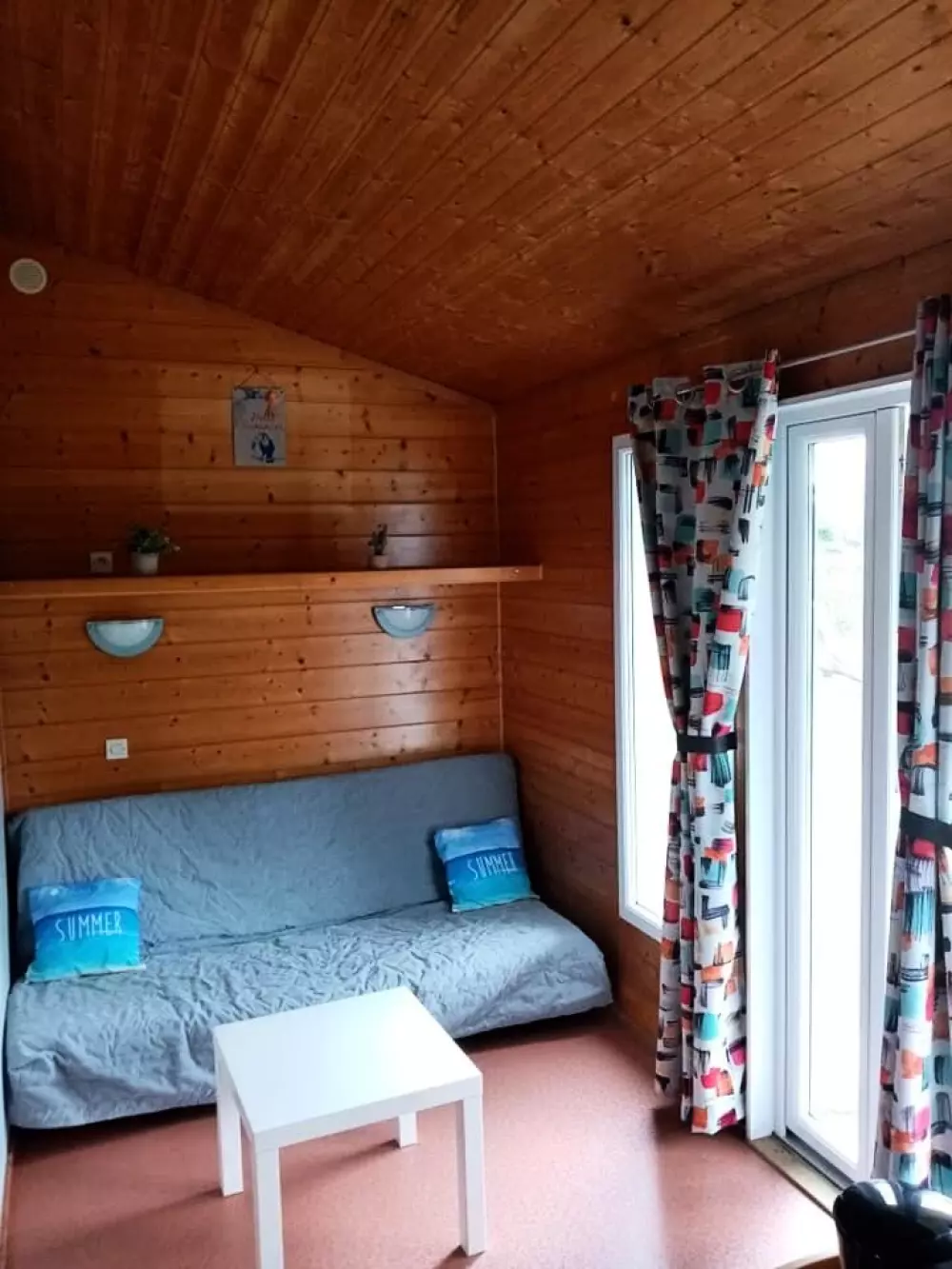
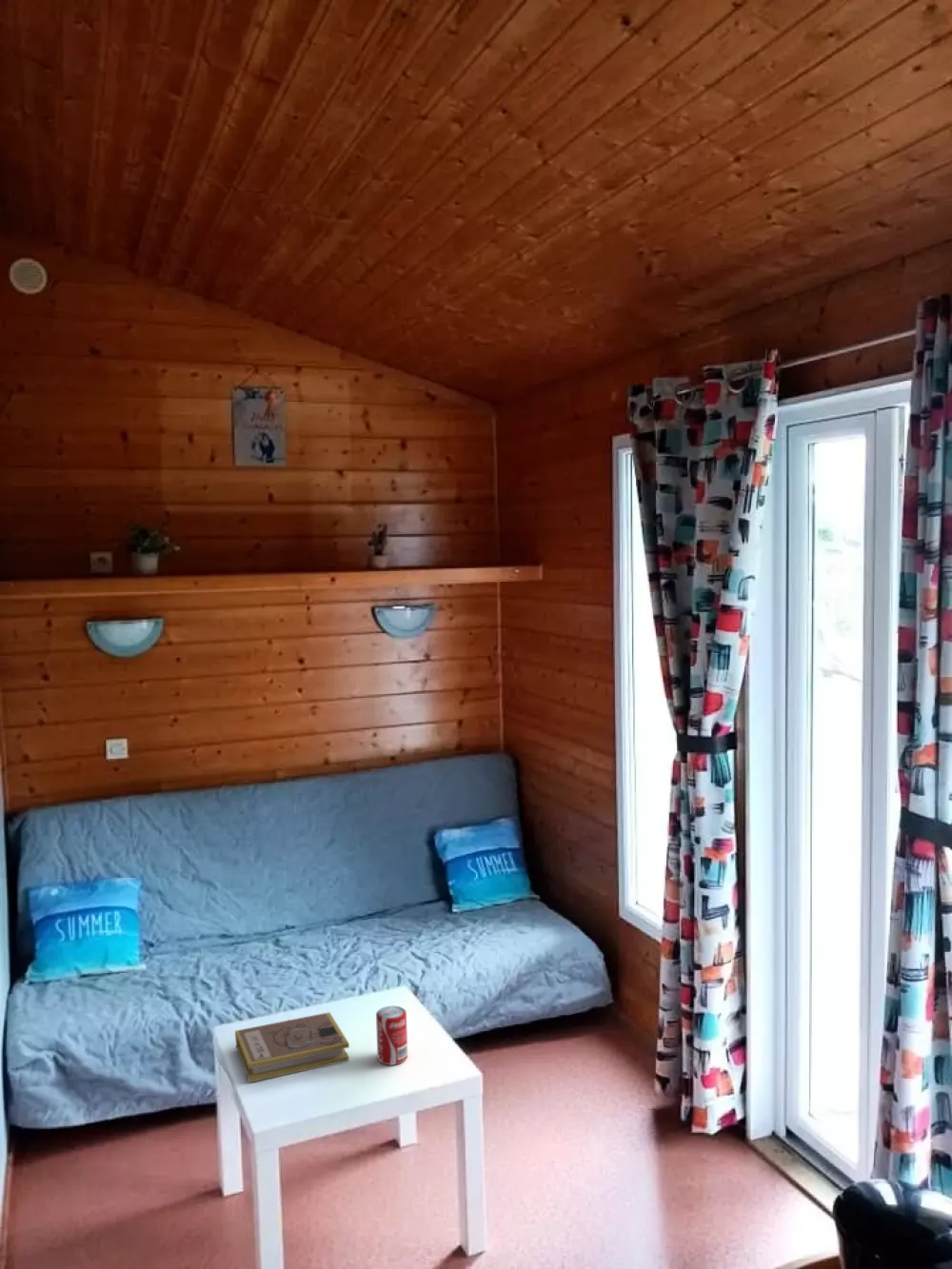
+ book (291, 1044)
+ beverage can (391, 1035)
